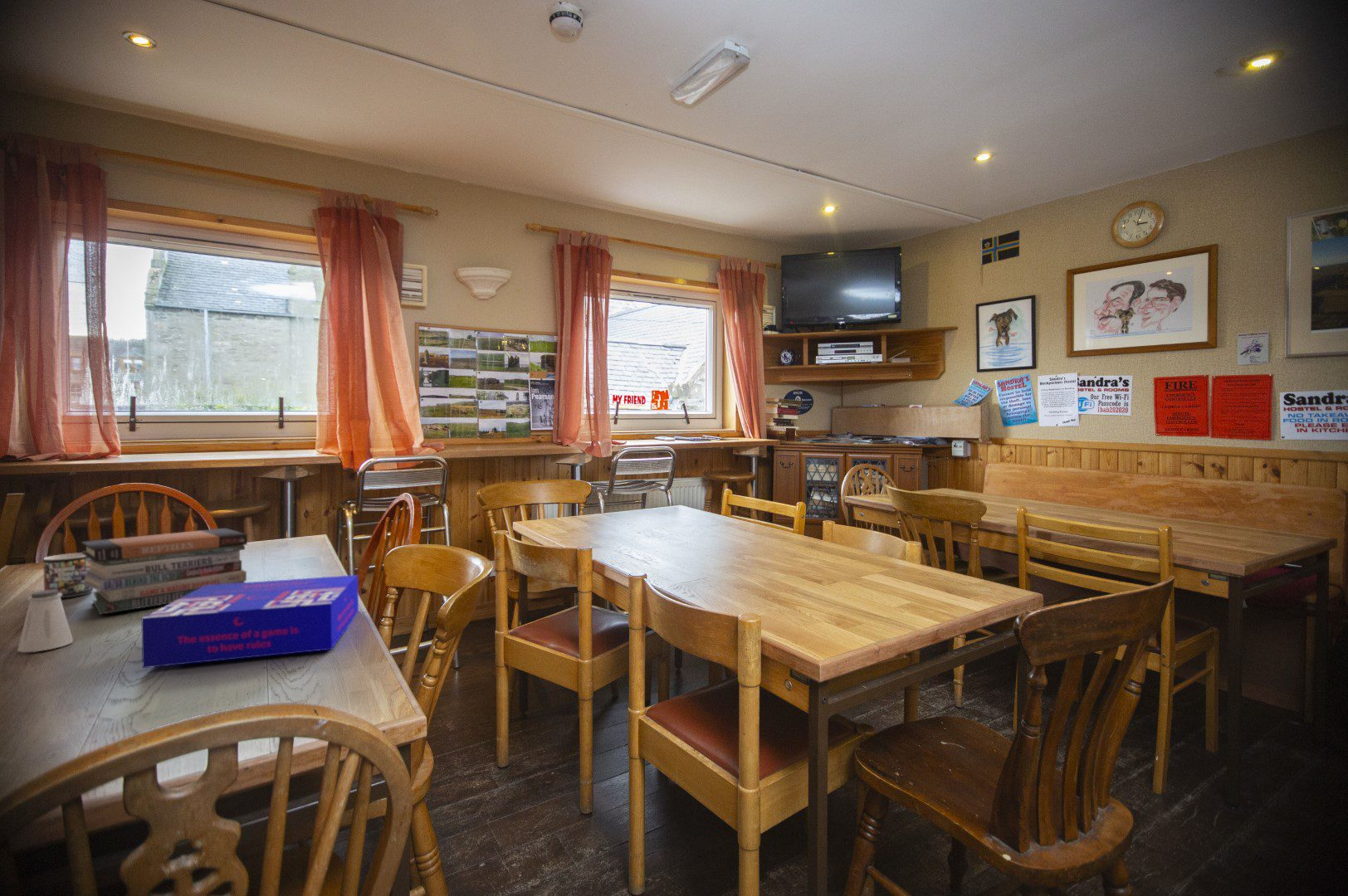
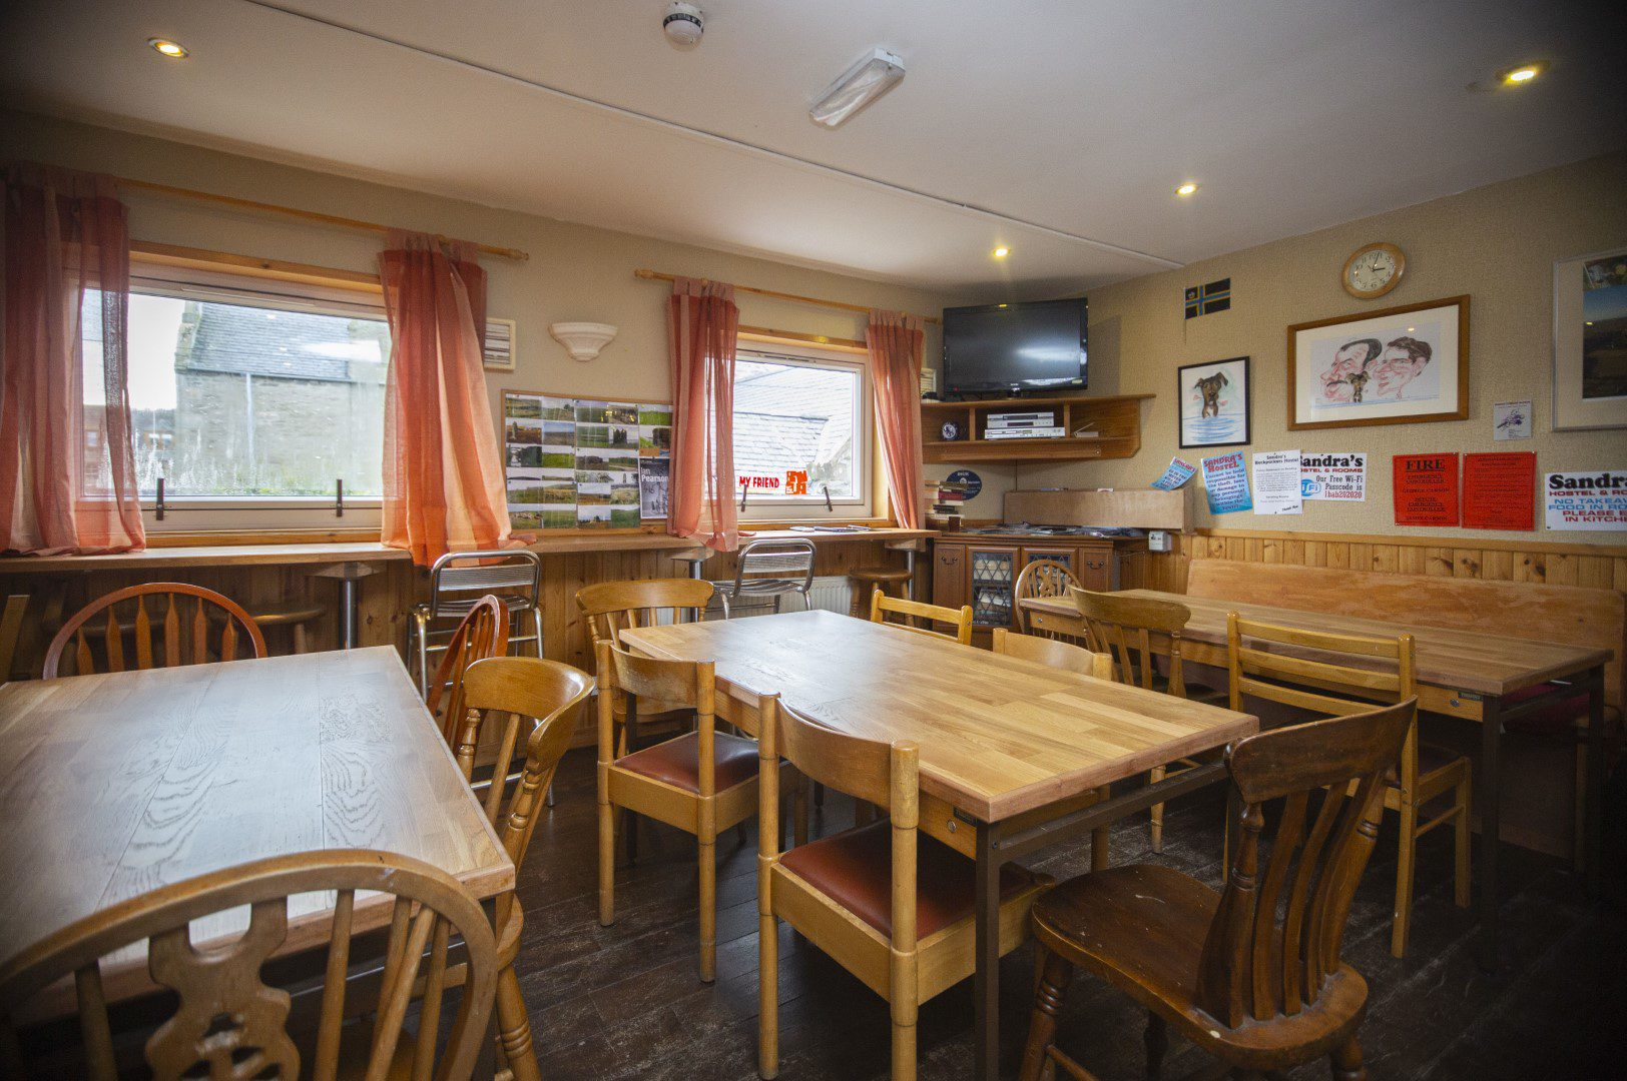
- mug (69, 573)
- book stack (167, 567)
- board game (265, 615)
- saltshaker (45, 618)
